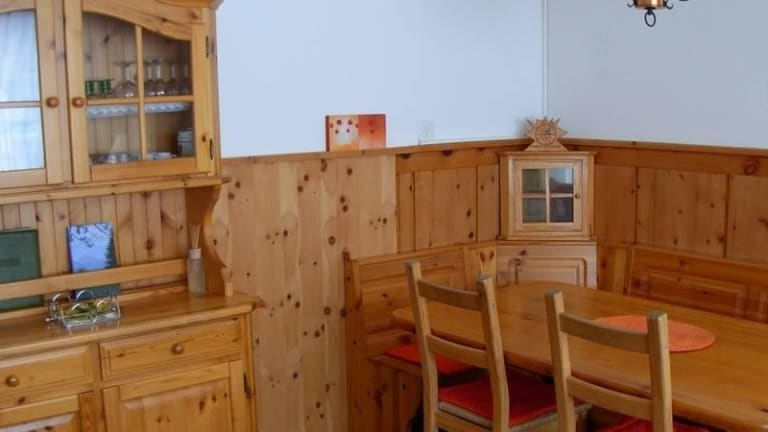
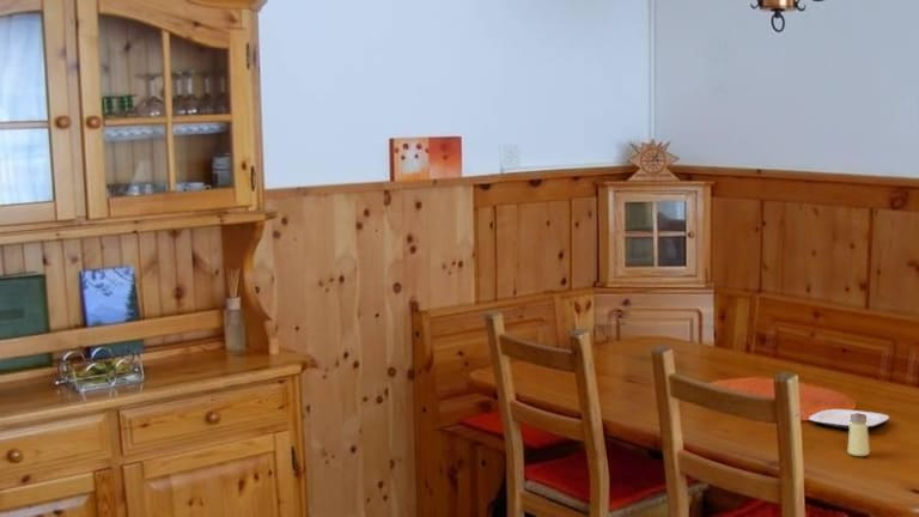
+ plate (848, 419)
+ saltshaker (858, 433)
